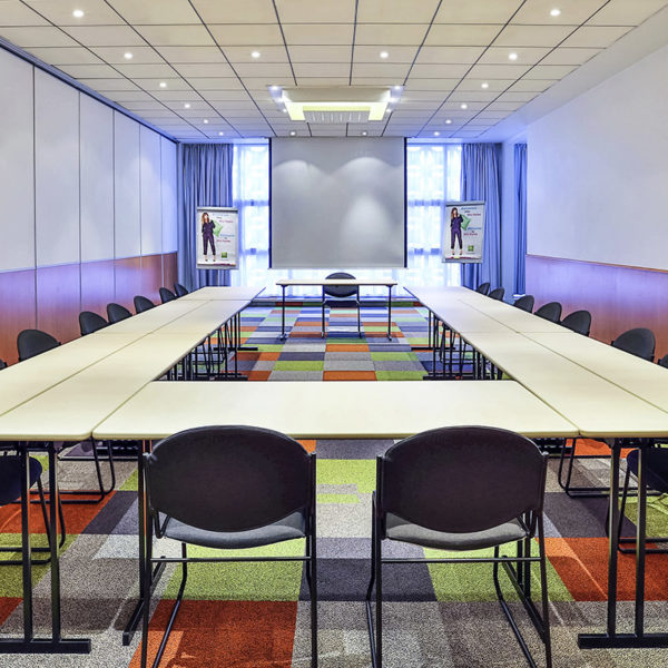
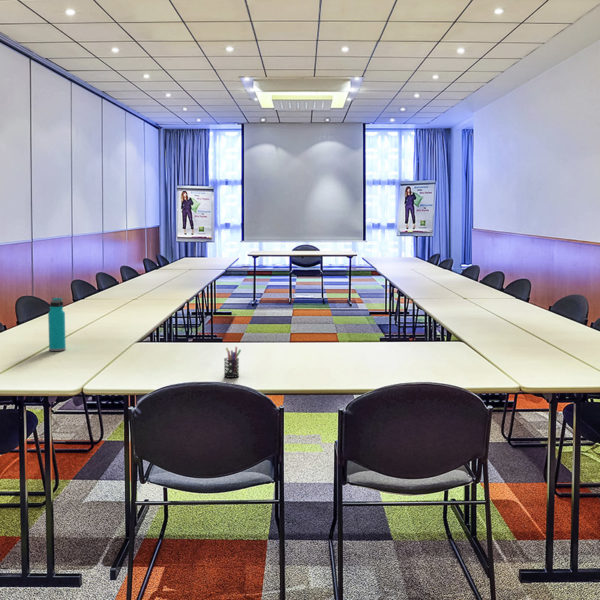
+ water bottle (56, 323)
+ pen holder (233, 360)
